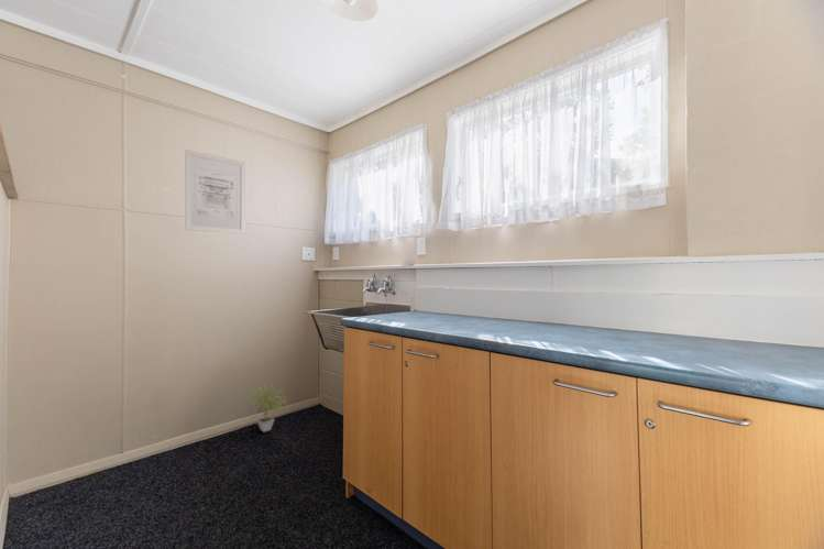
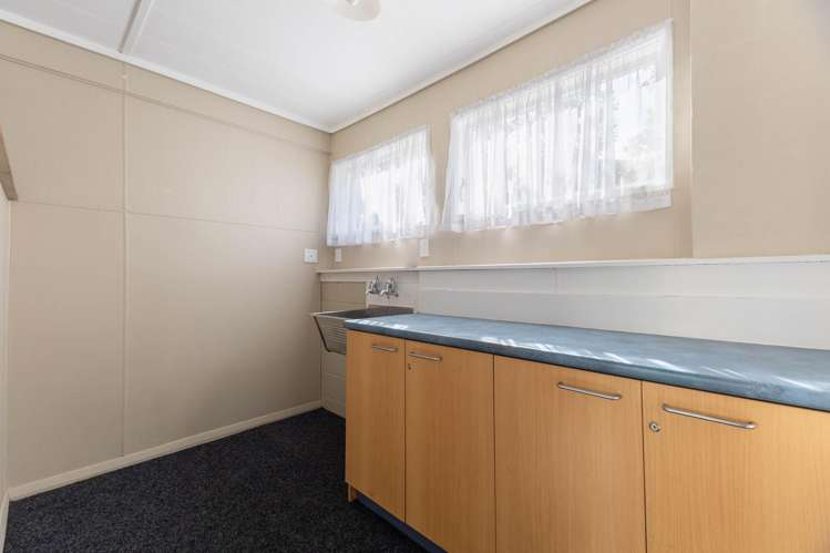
- potted plant (265, 404)
- wall art (217, 194)
